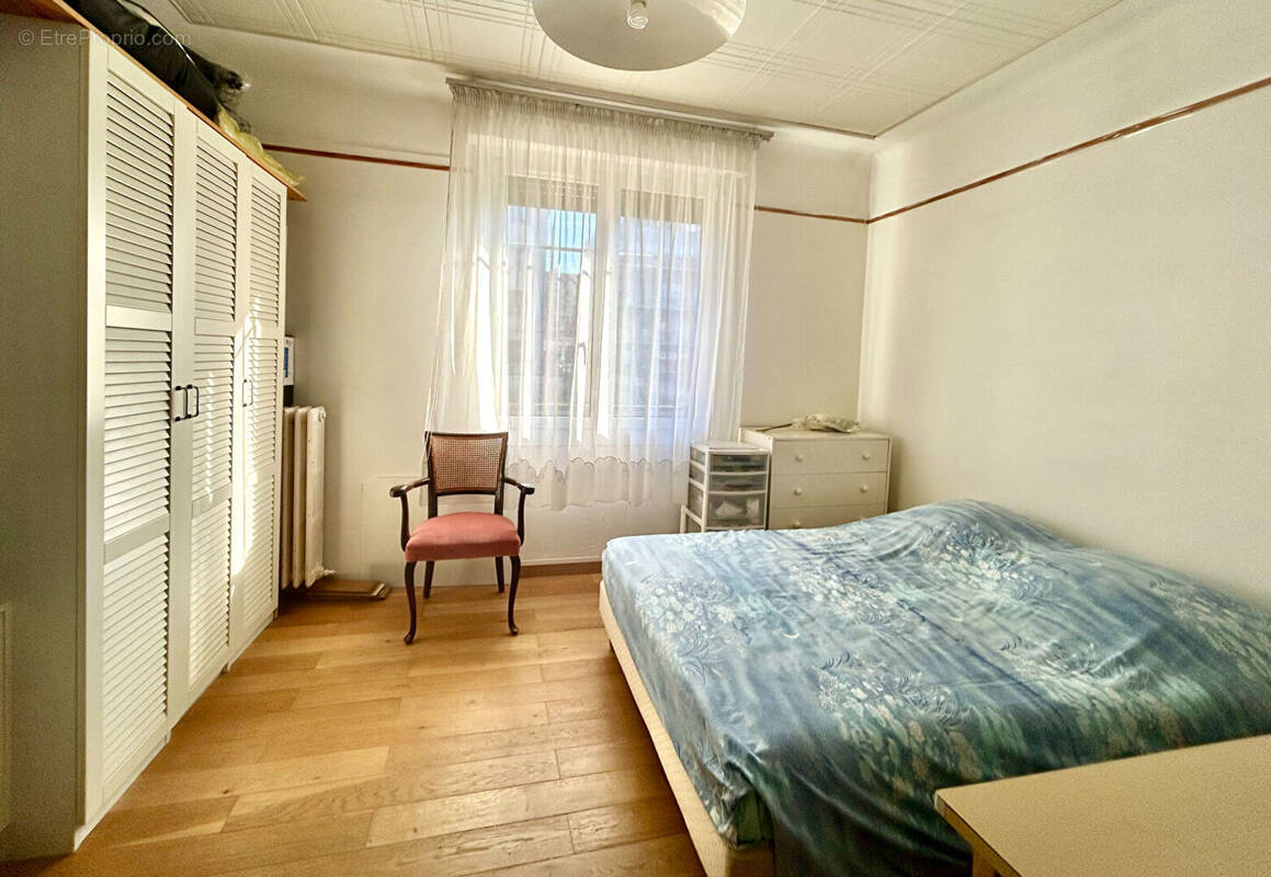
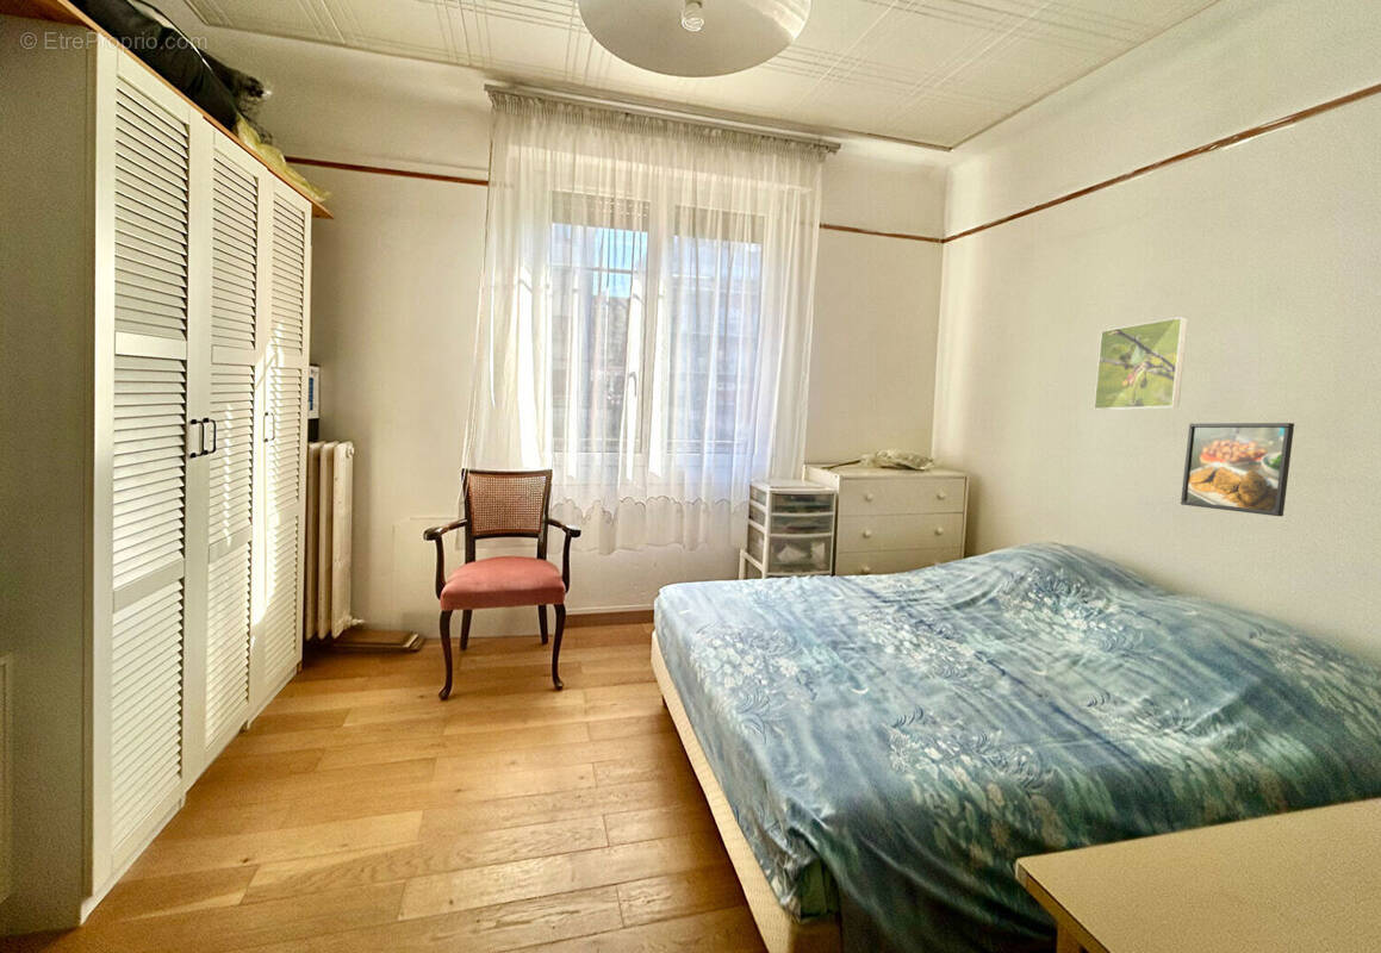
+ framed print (1233, 466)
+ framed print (1137, 366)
